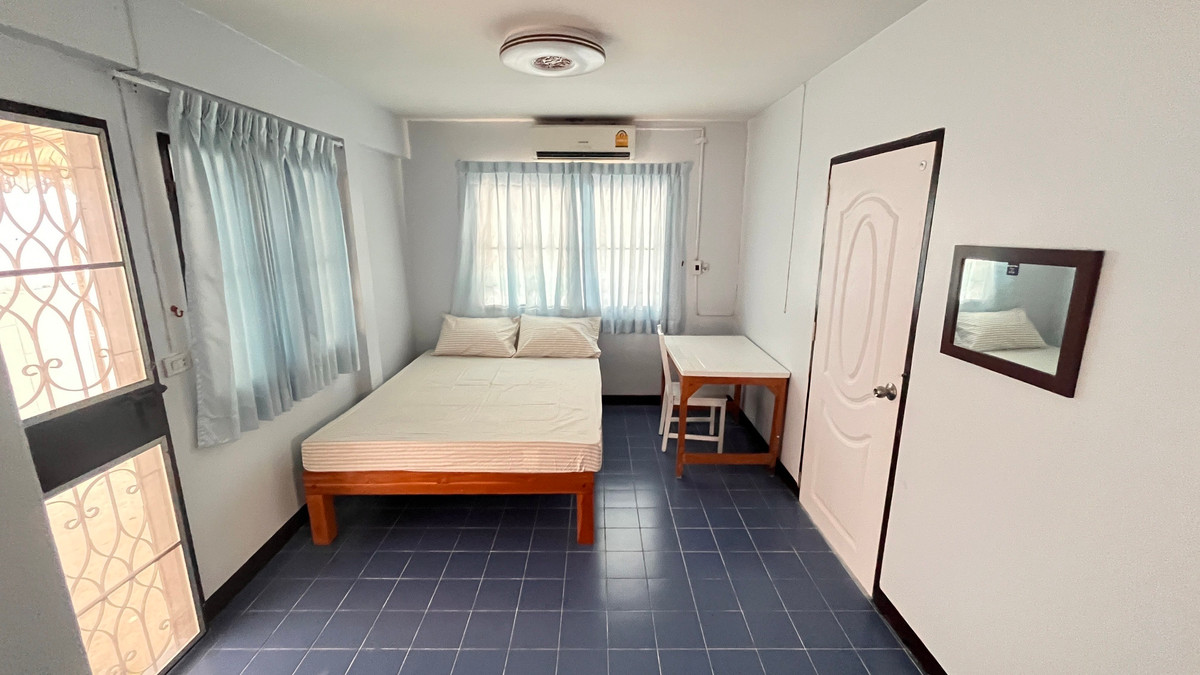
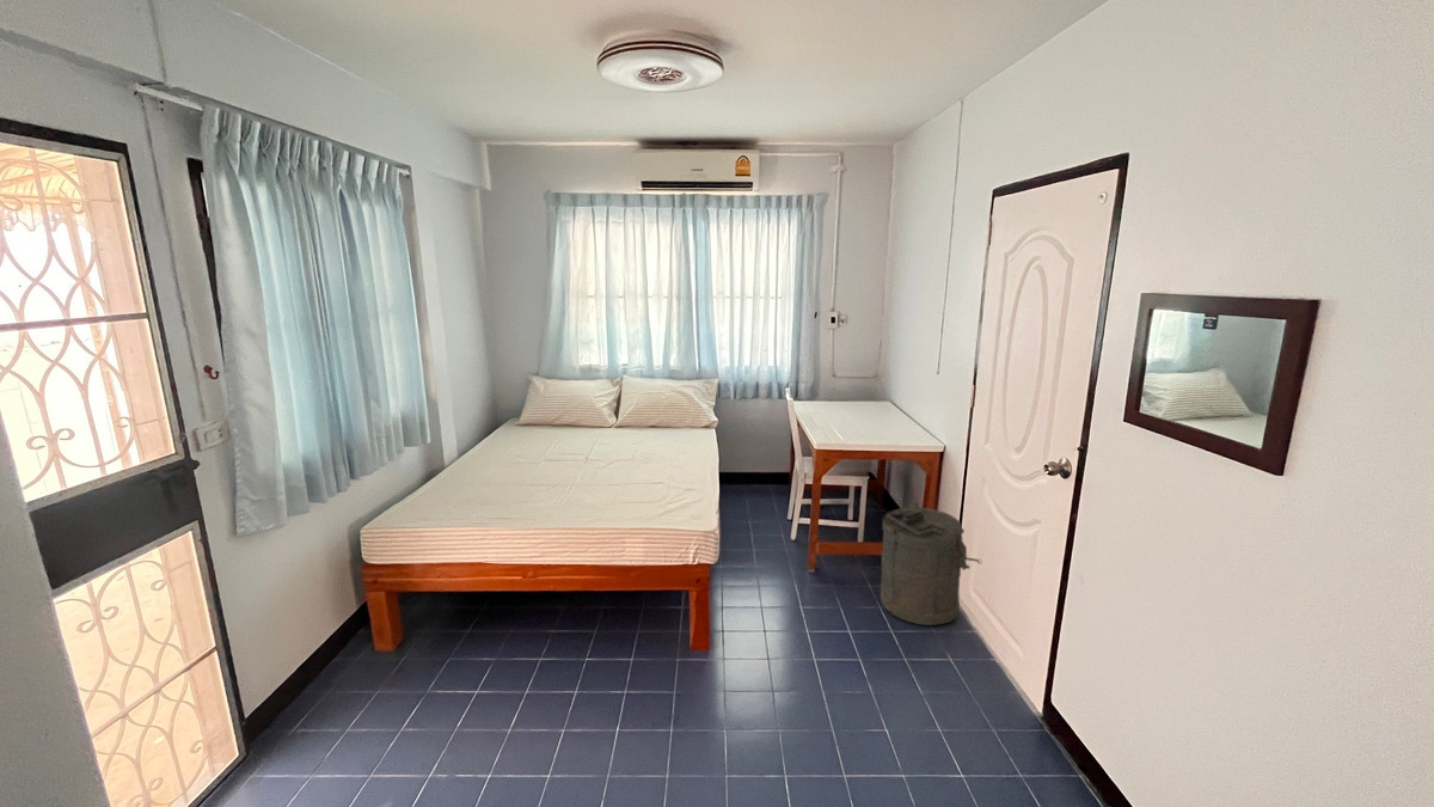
+ laundry hamper (921, 557)
